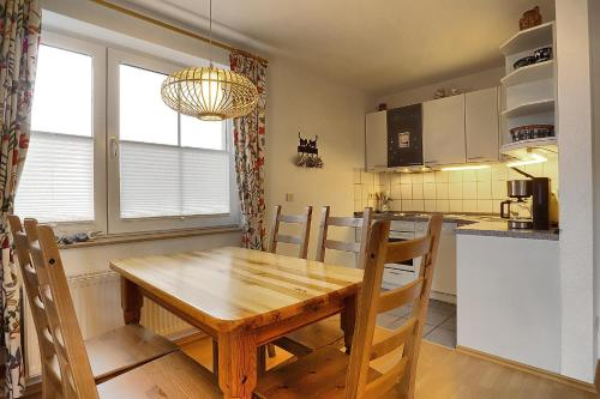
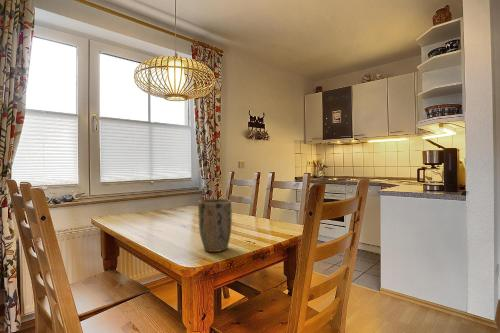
+ plant pot (215, 224)
